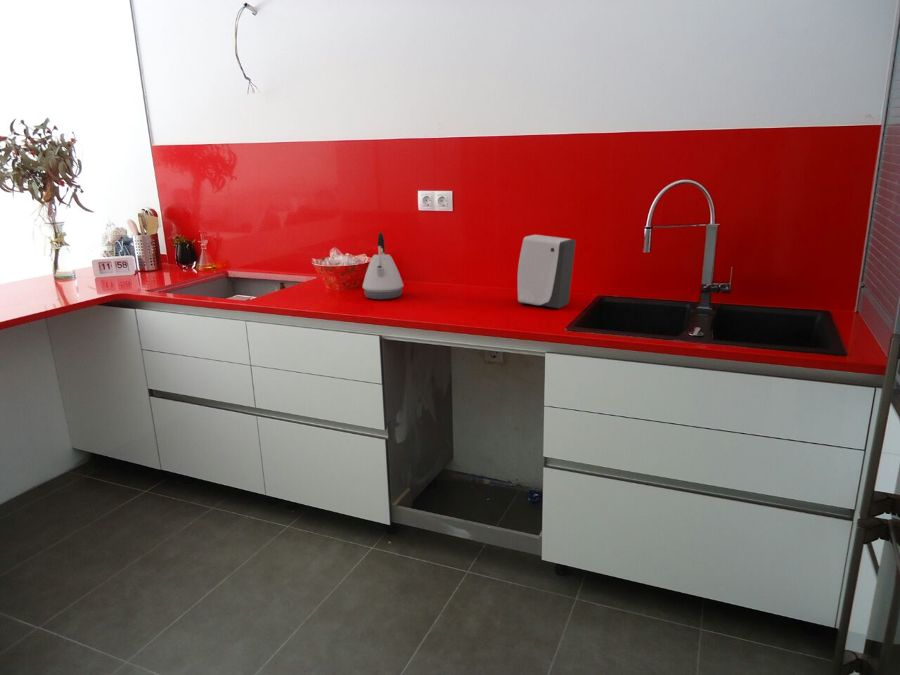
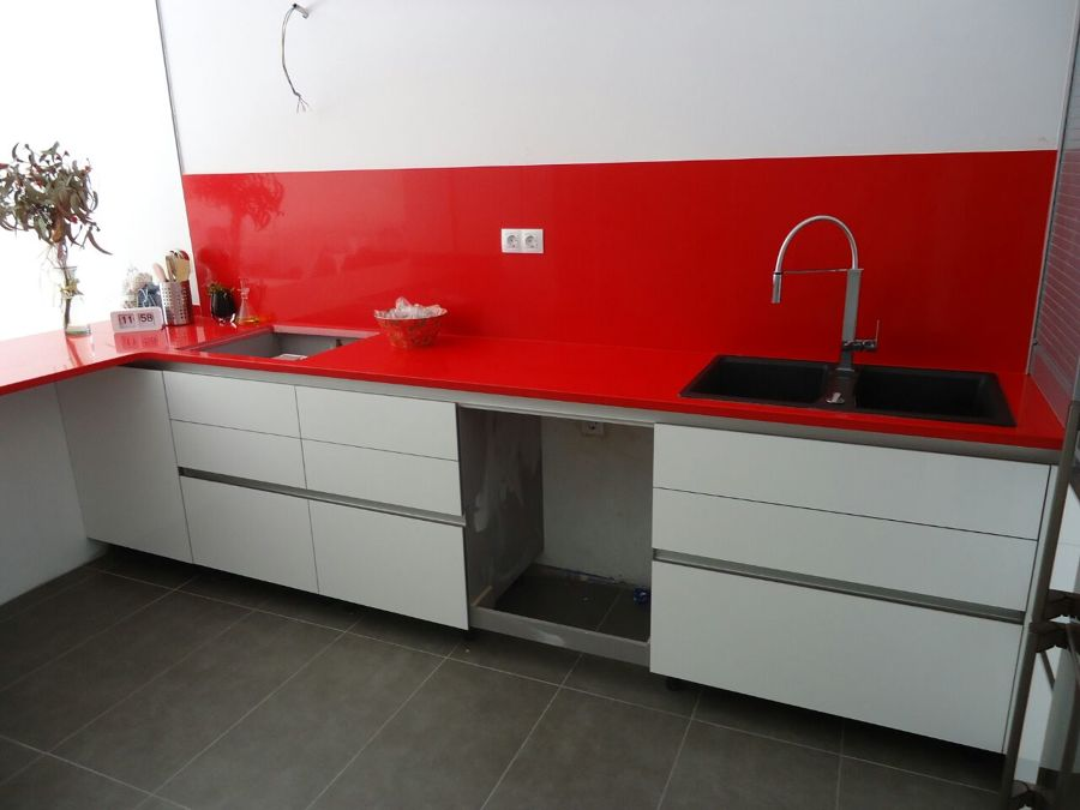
- kettle (381, 265)
- soap dispenser (544, 270)
